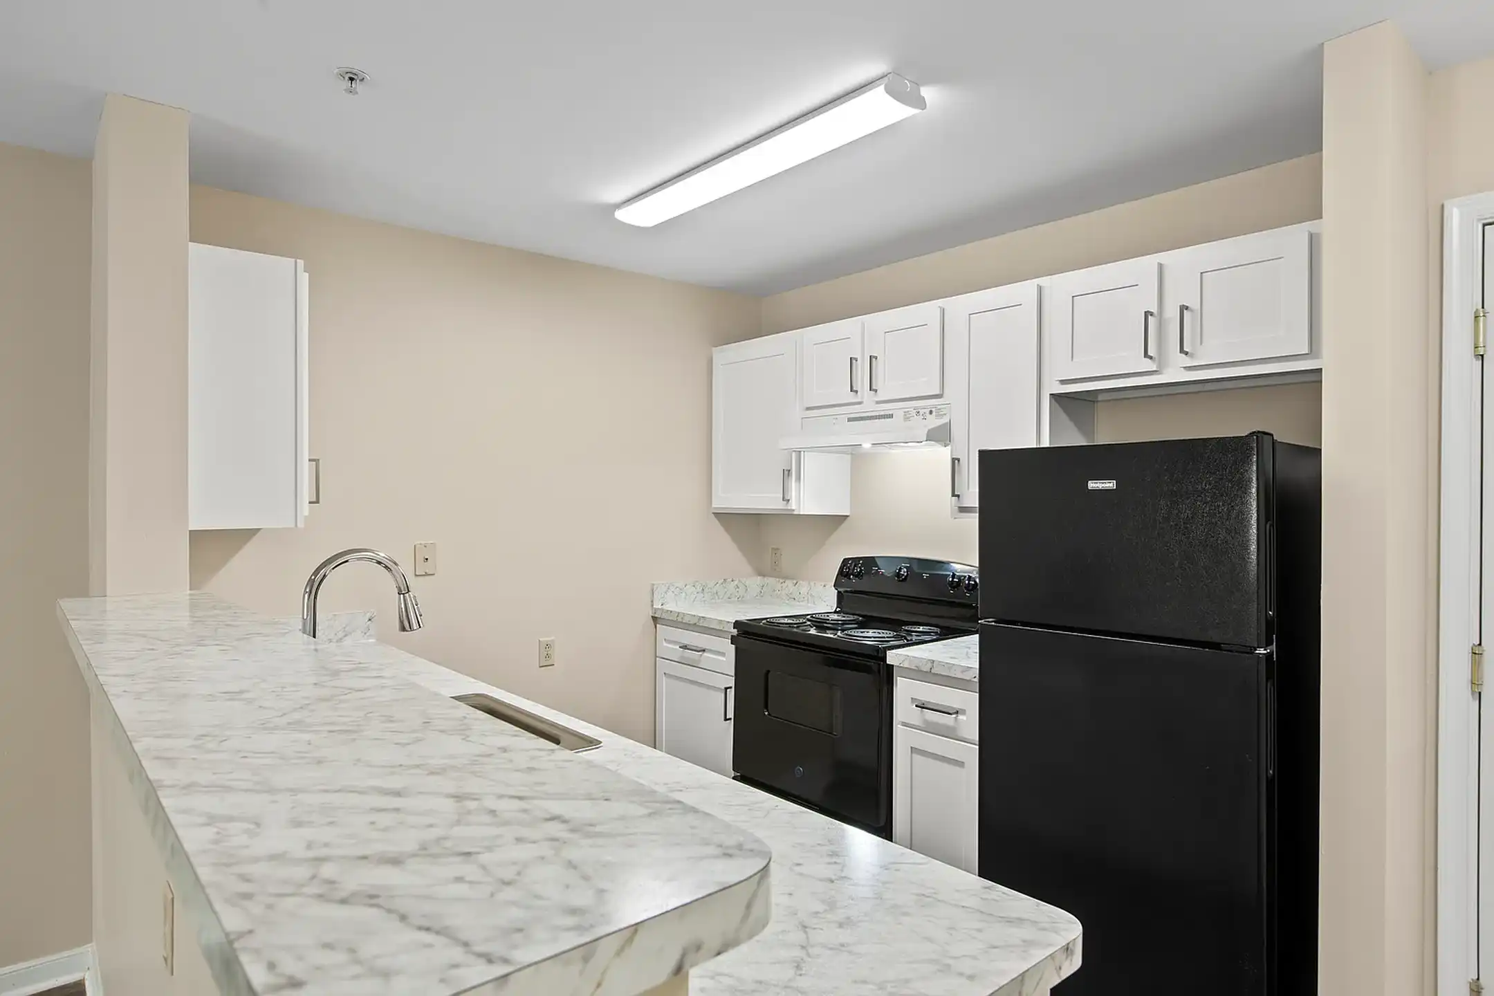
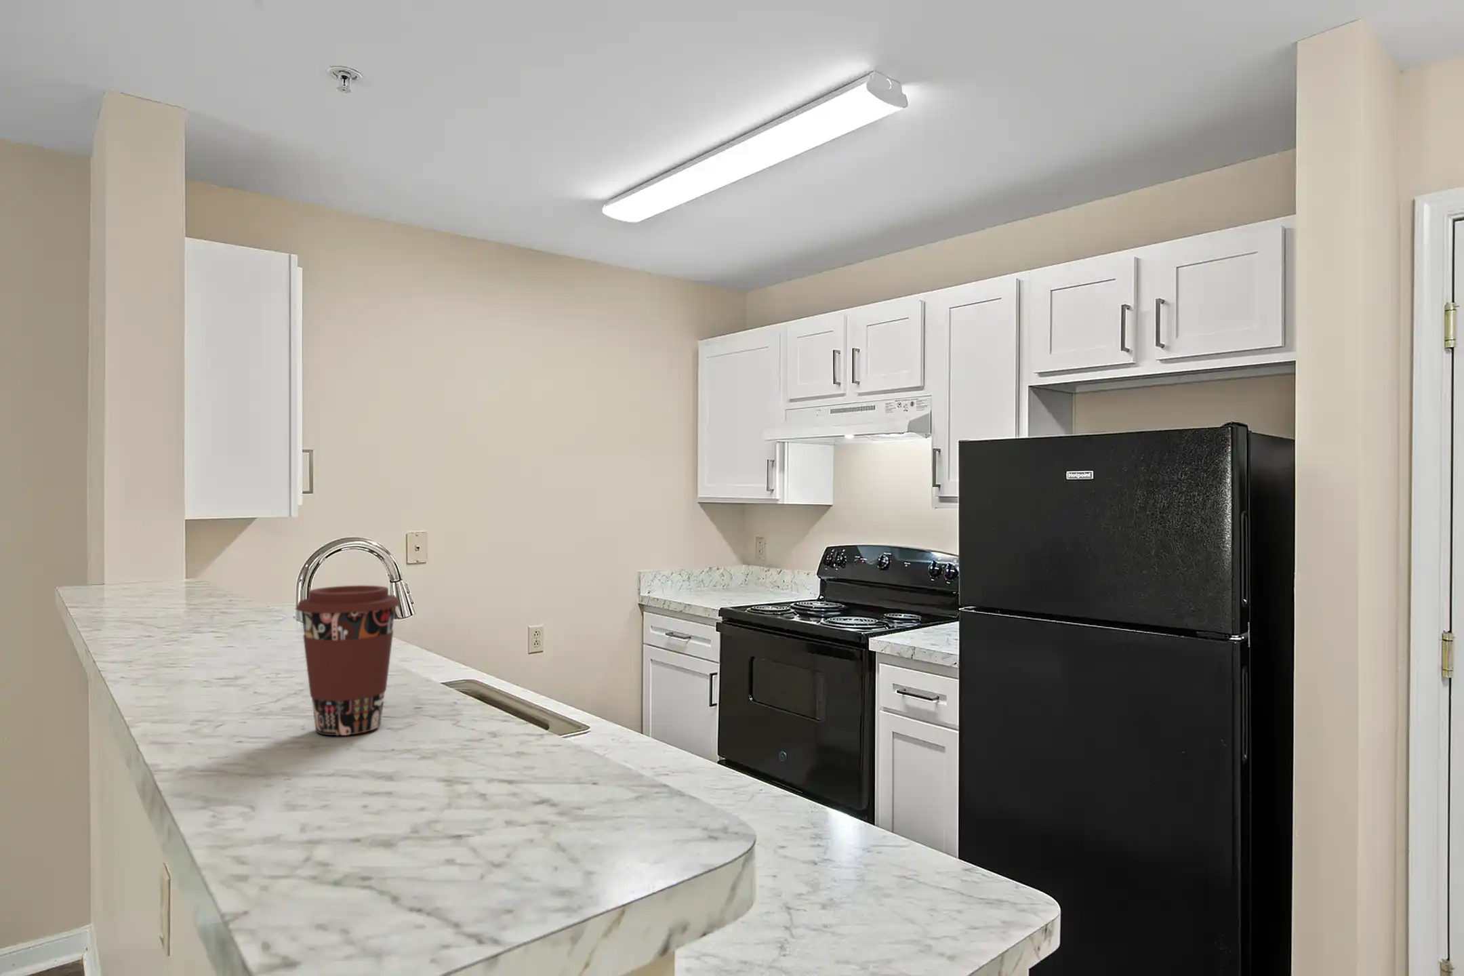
+ coffee cup (349, 658)
